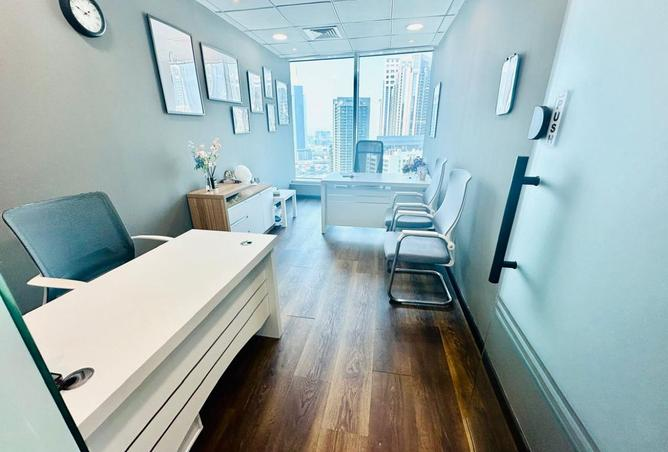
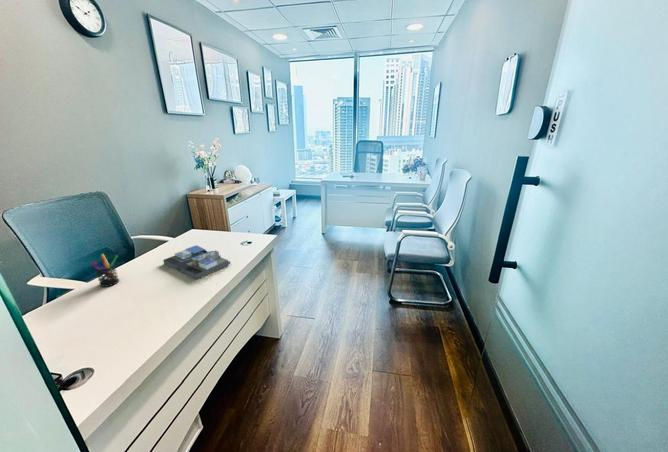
+ pen holder (107, 268)
+ architectural model (196, 258)
